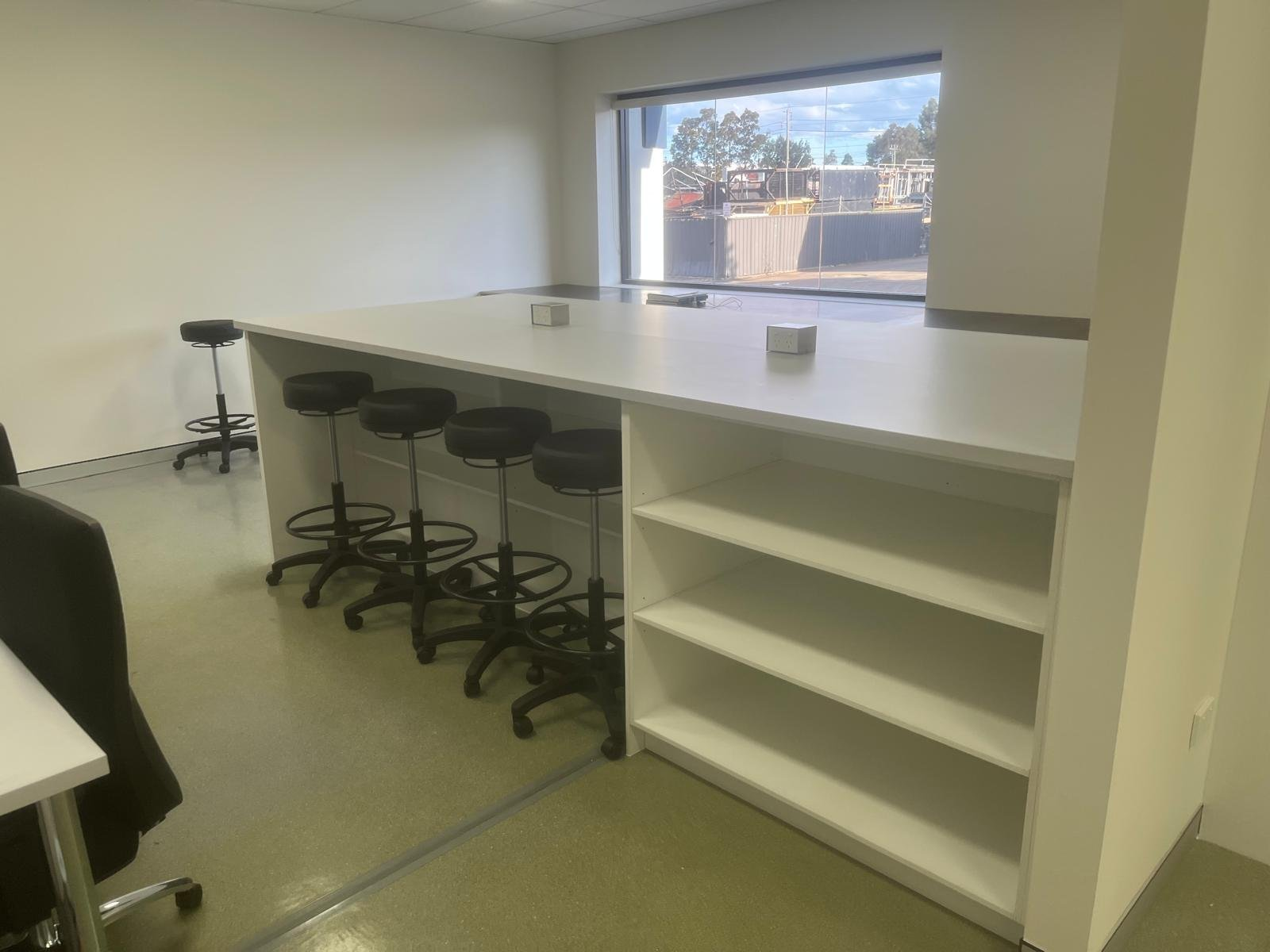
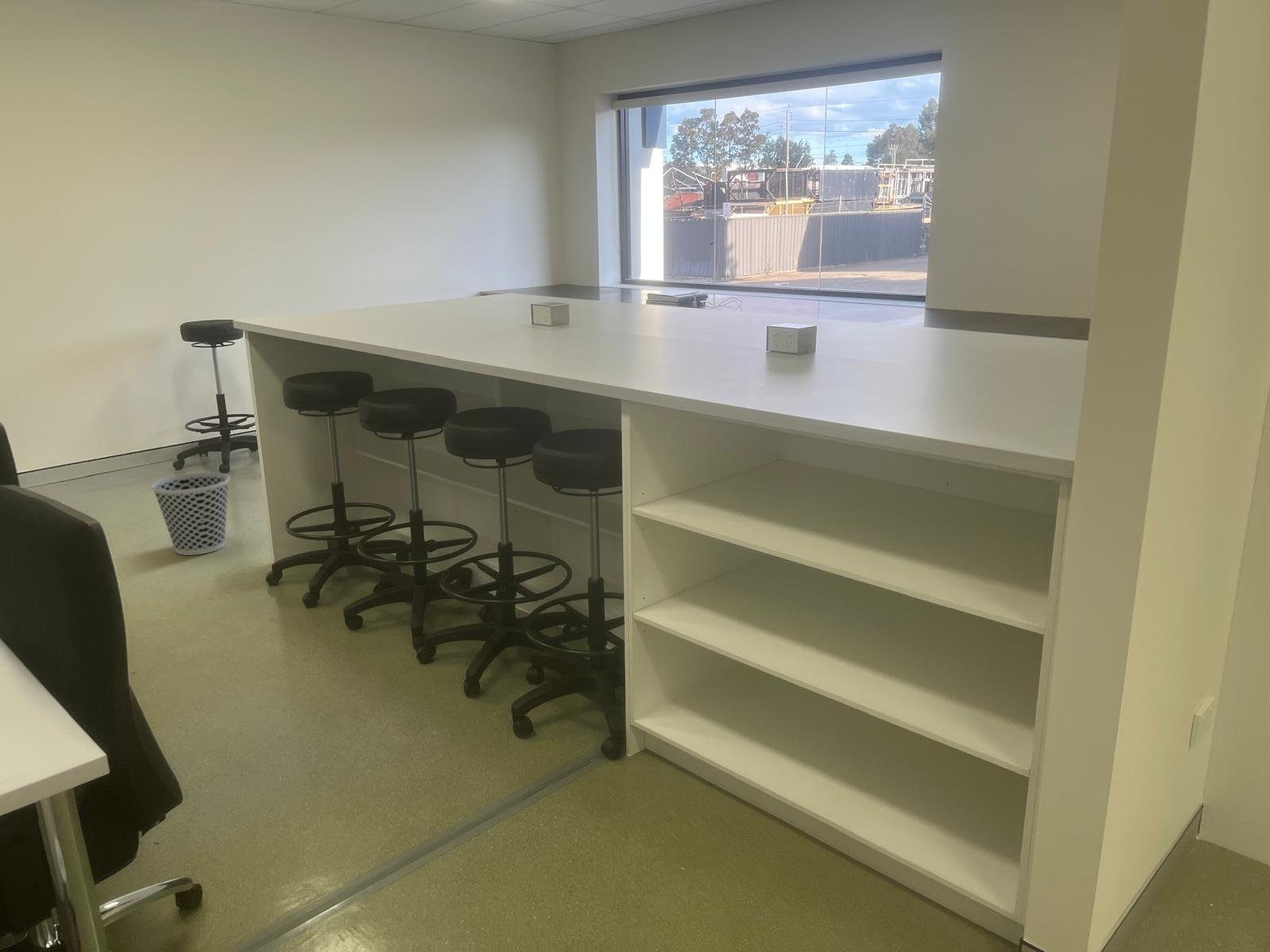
+ wastebasket (195, 514)
